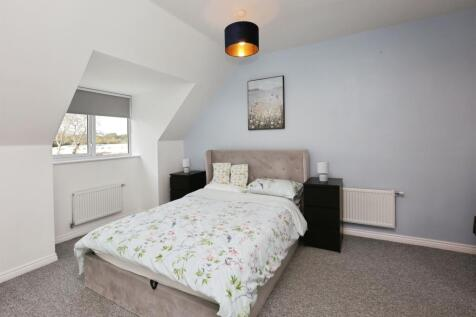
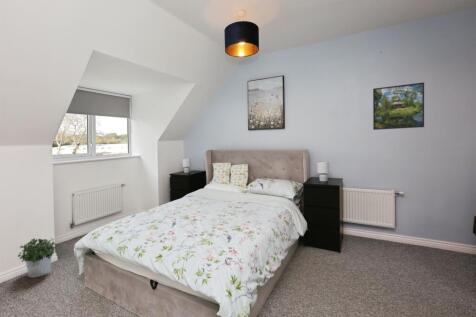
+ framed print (397, 107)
+ potted plant (37, 256)
